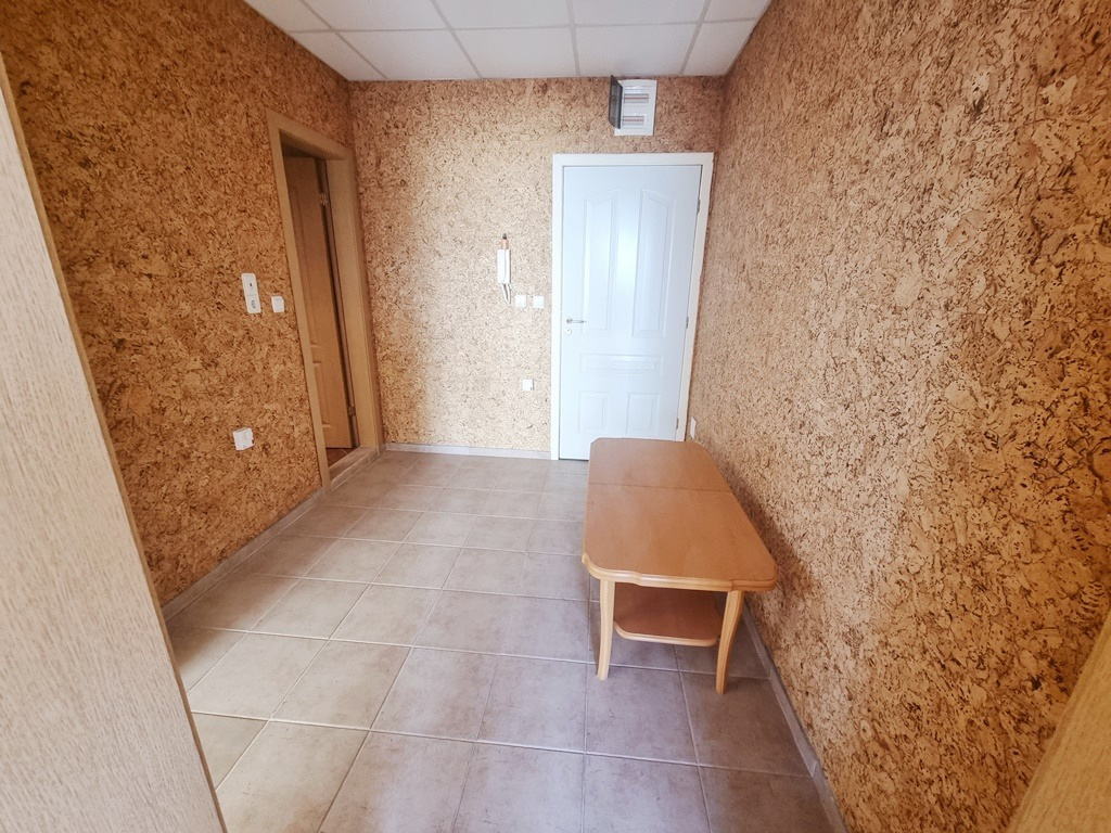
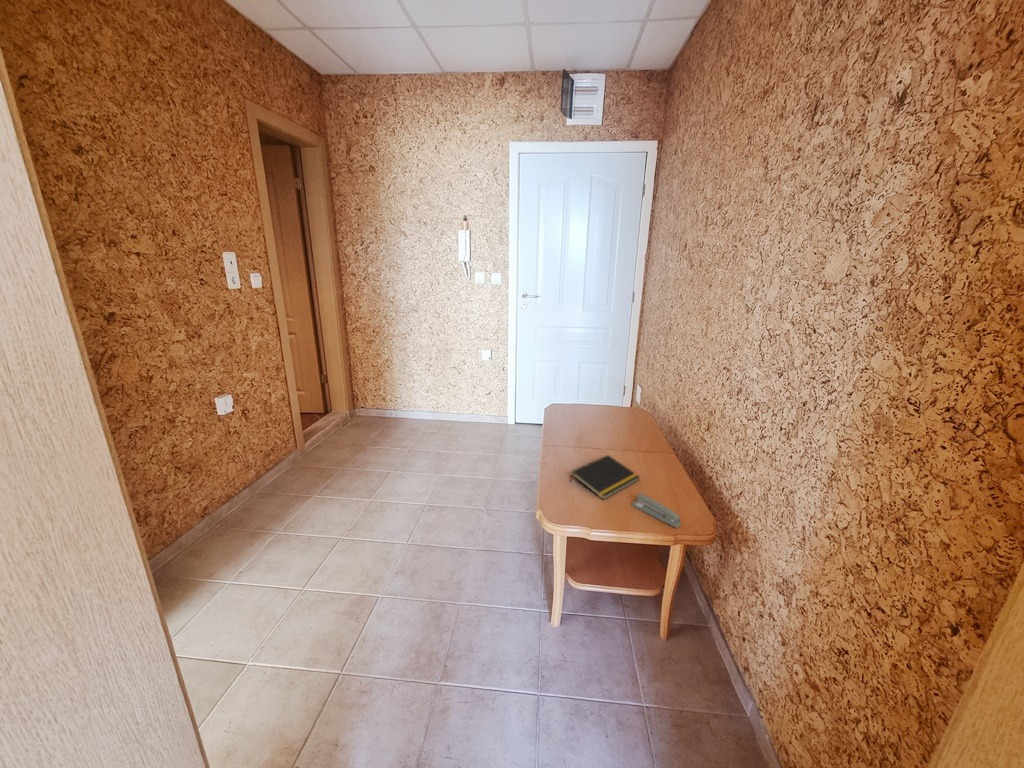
+ notepad (605, 475)
+ stapler (655, 508)
